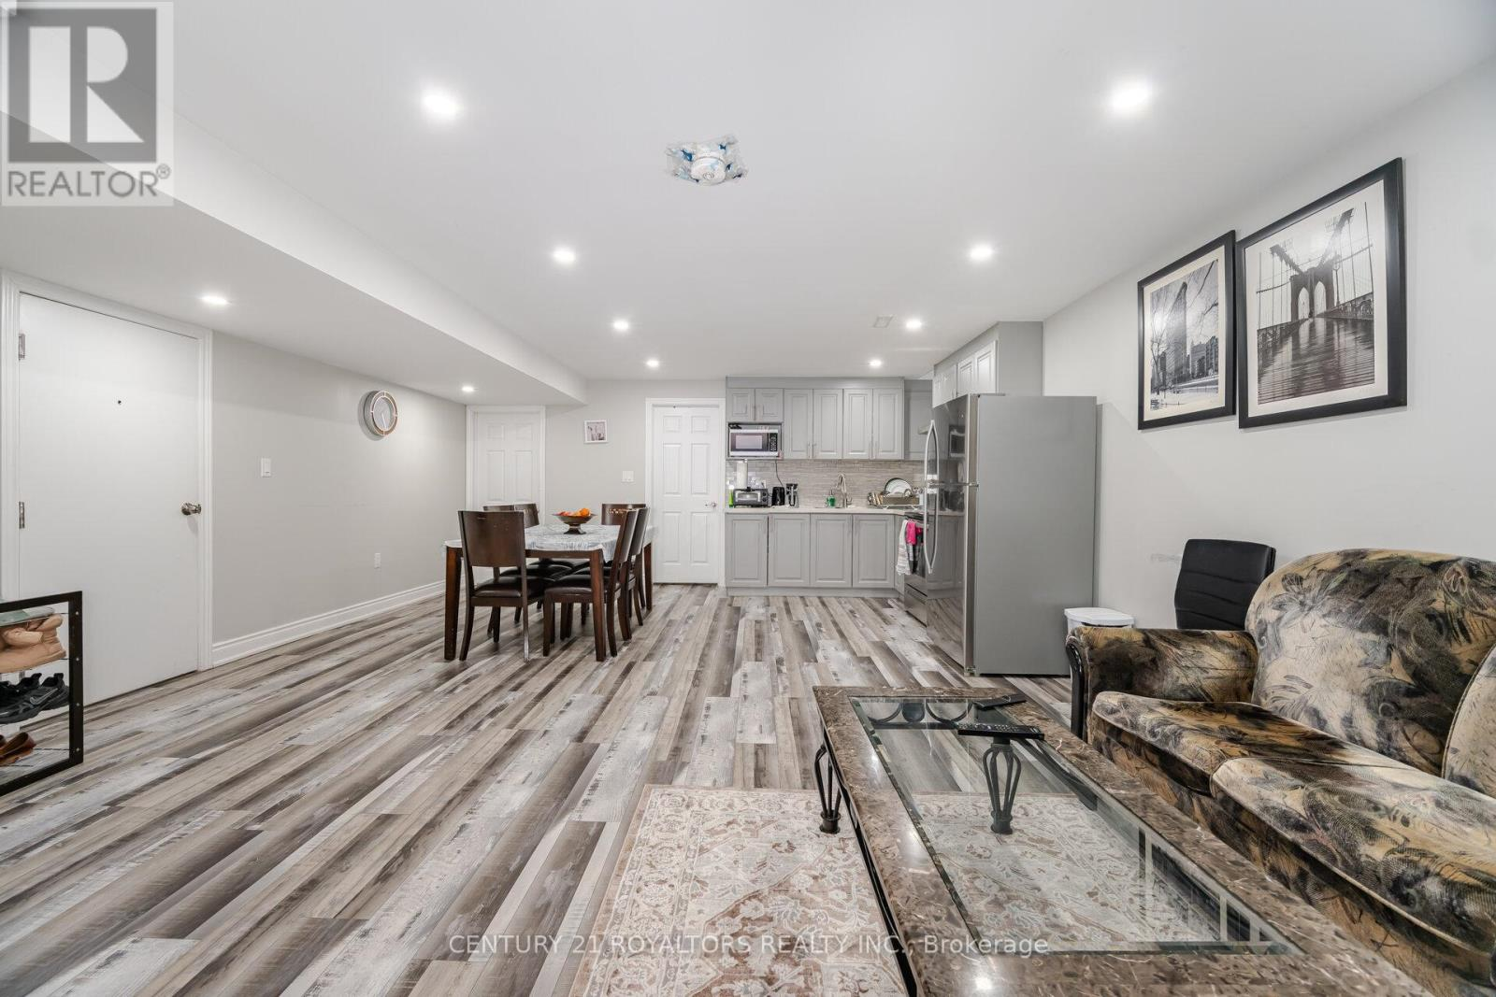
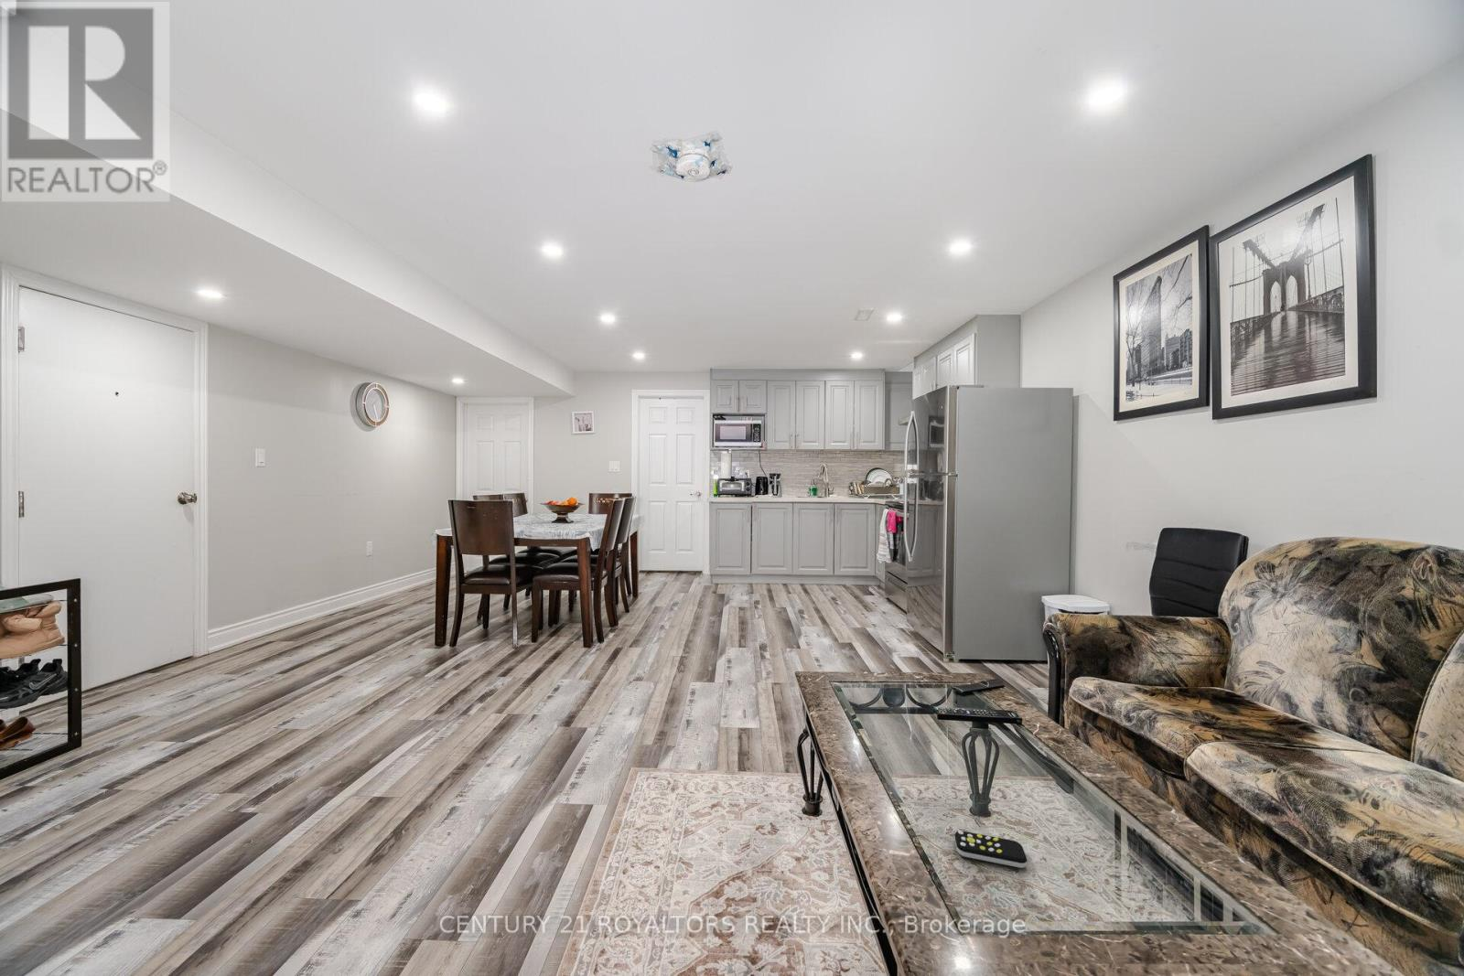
+ remote control (989, 847)
